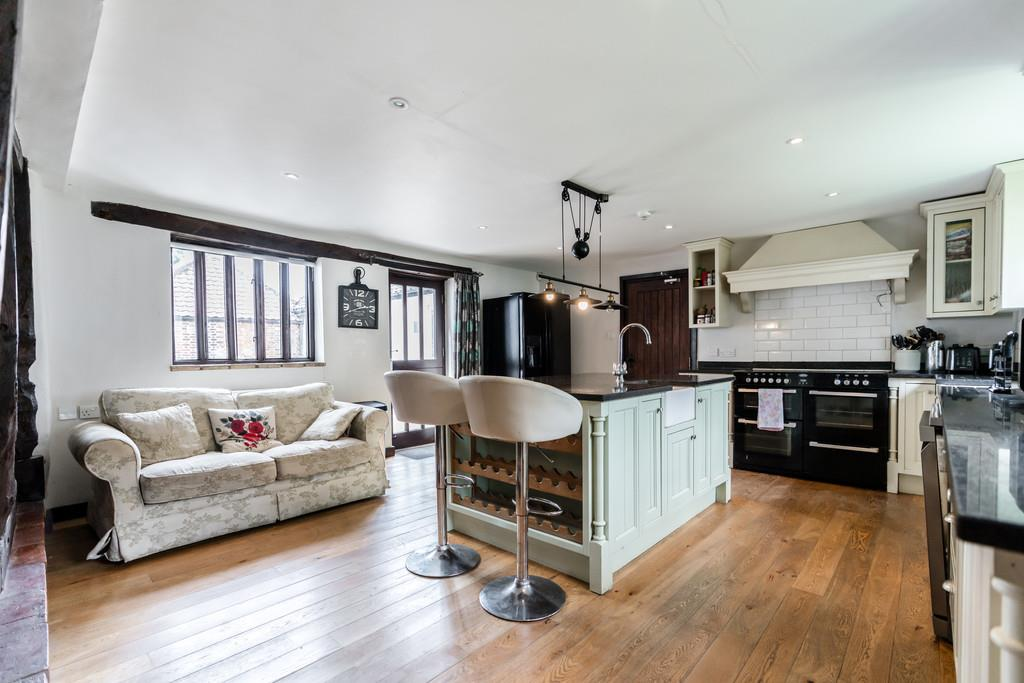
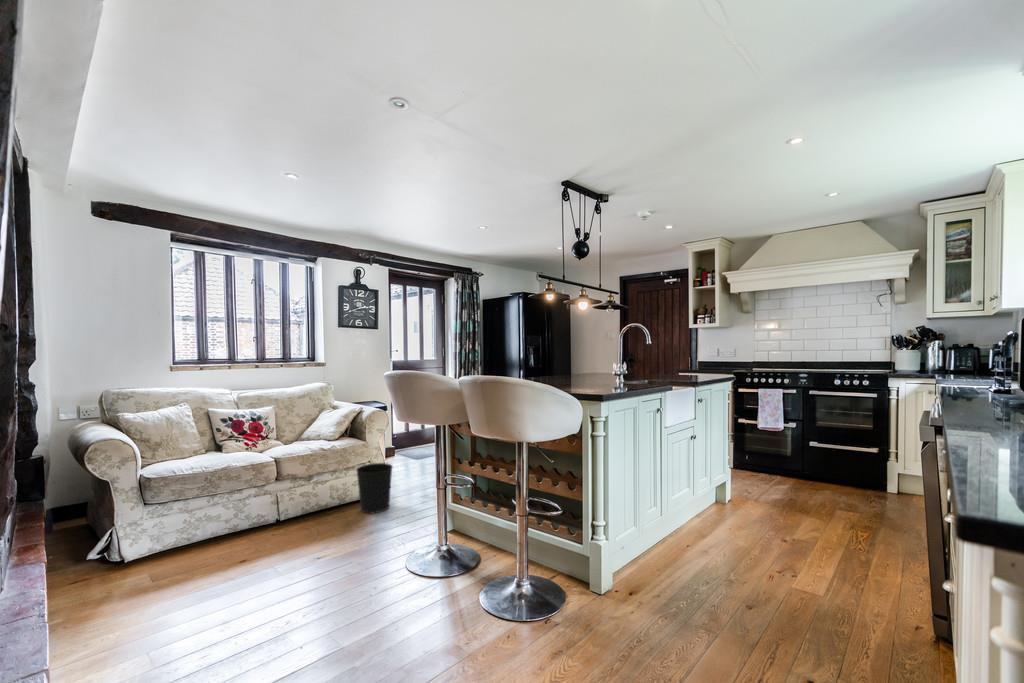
+ wastebasket (374, 488)
